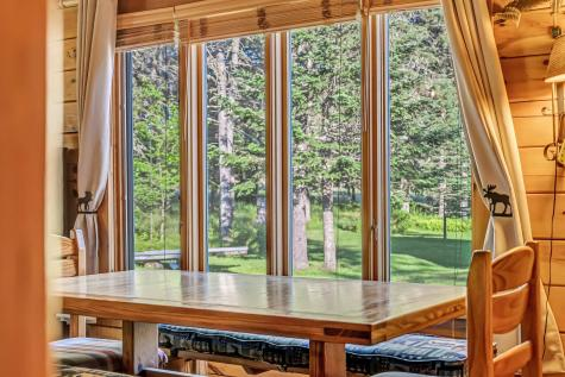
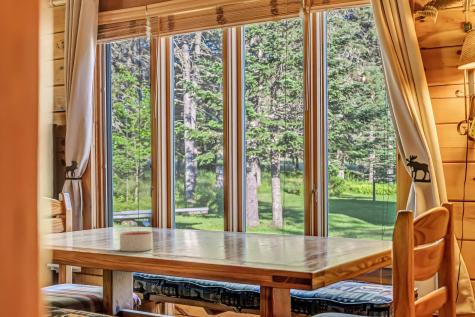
+ candle (136, 240)
